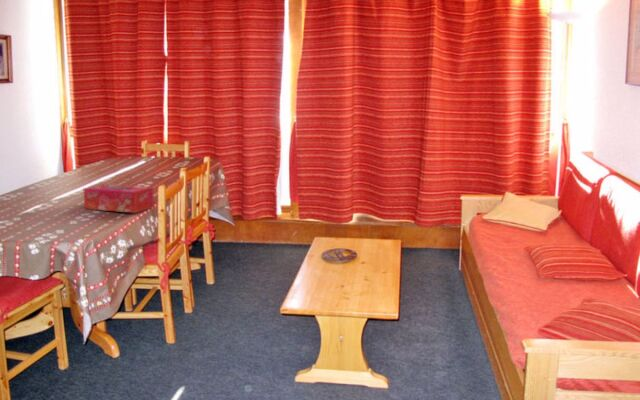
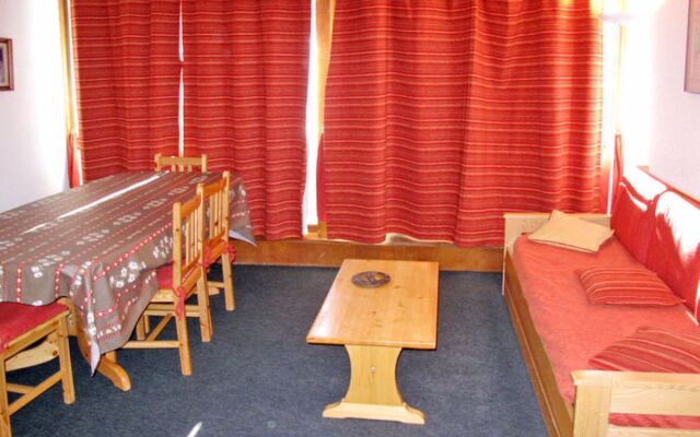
- tissue box (118, 198)
